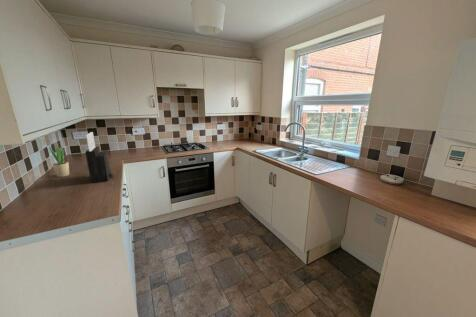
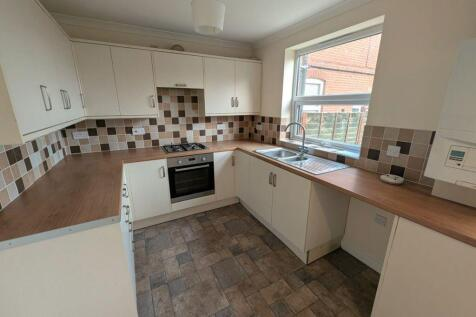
- knife block (99, 156)
- potted plant (58, 158)
